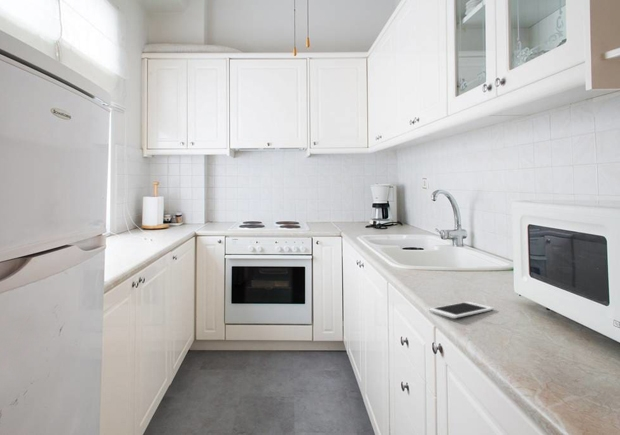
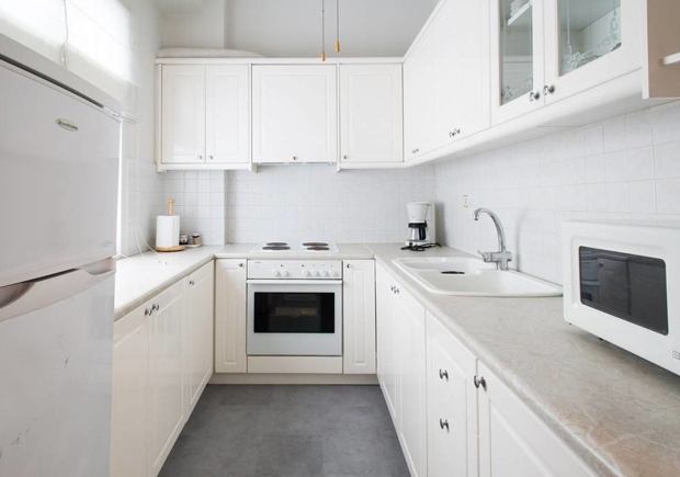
- cell phone (461, 309)
